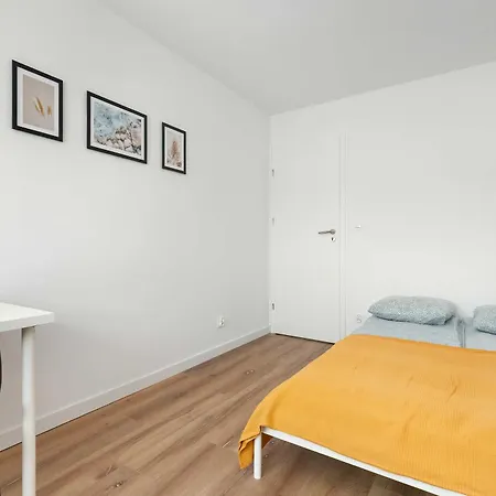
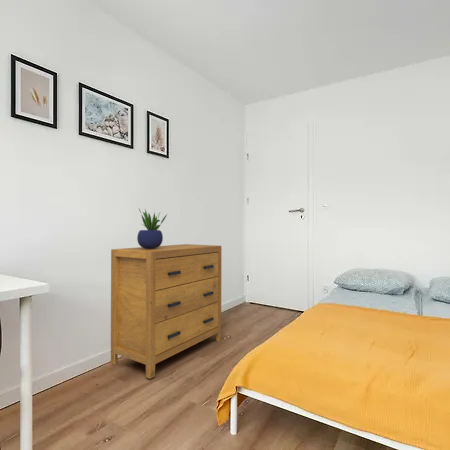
+ dresser (172, 299)
+ potted plant (152, 227)
